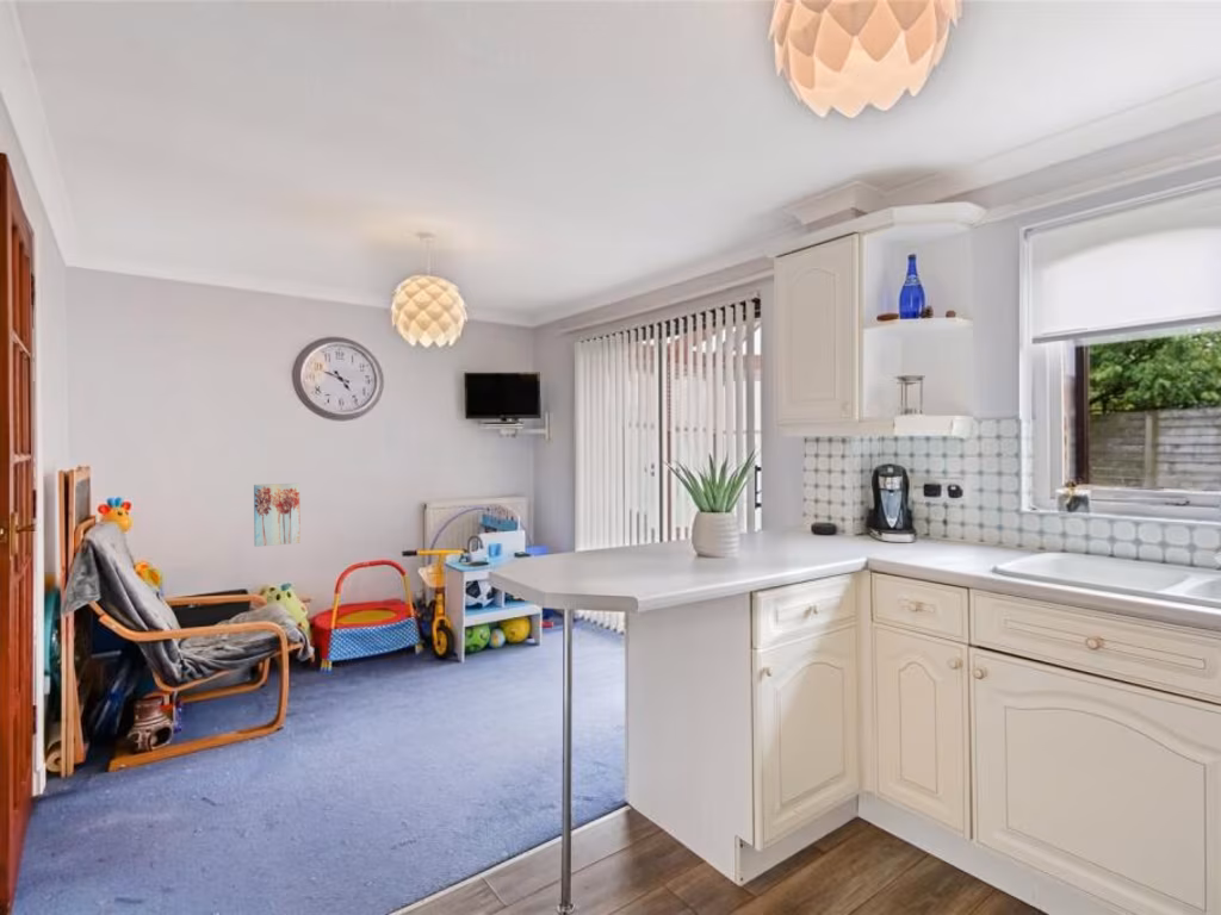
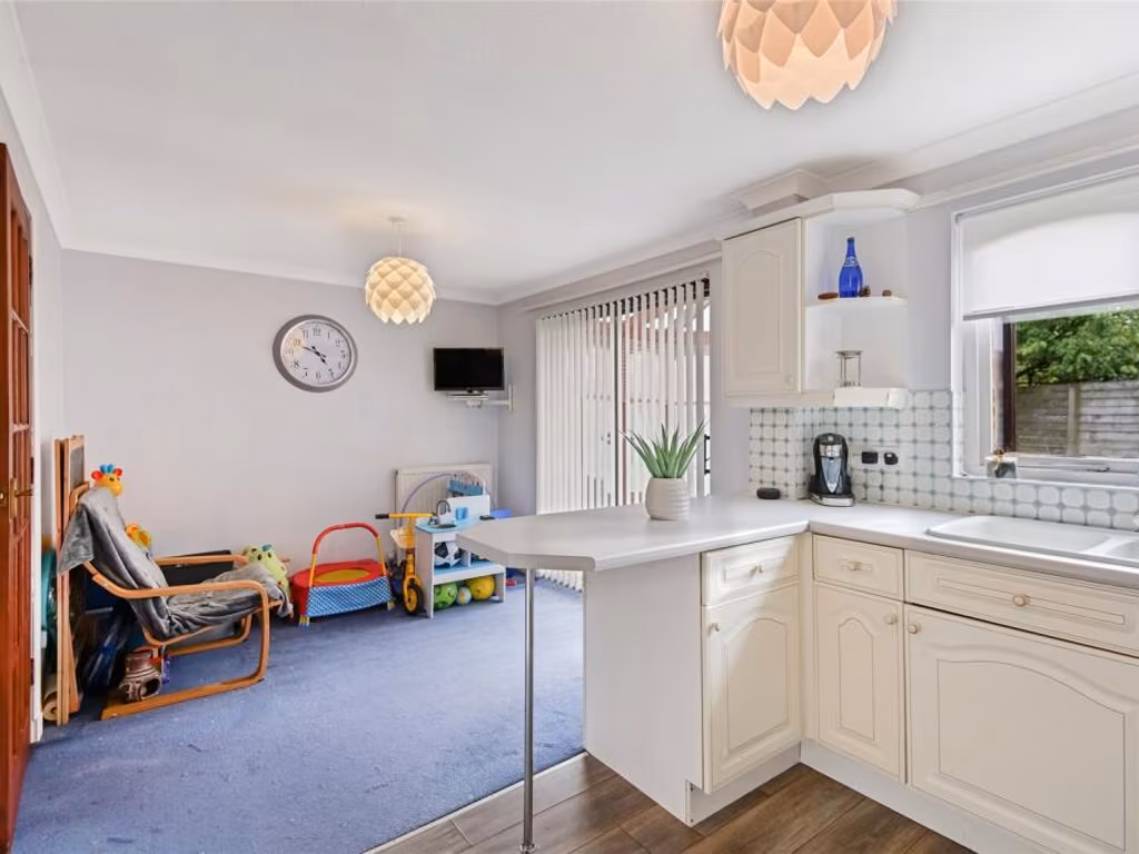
- wall art (277, 513)
